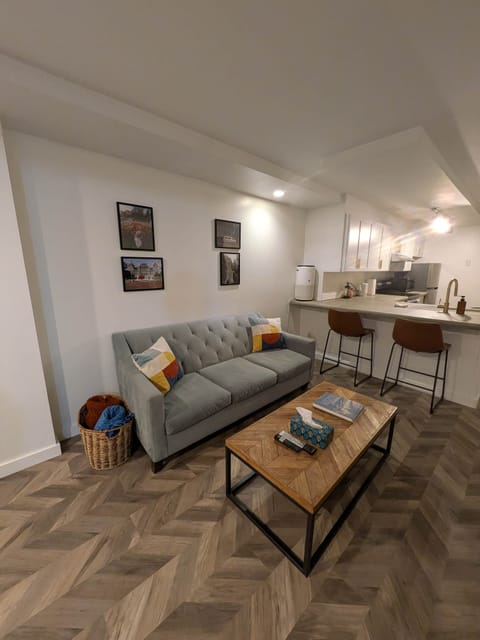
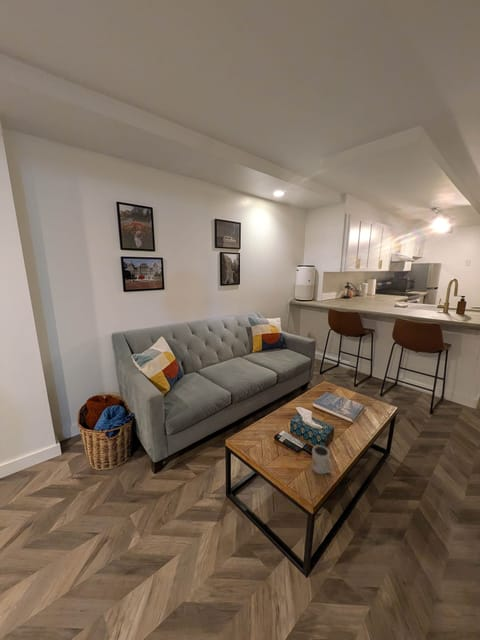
+ mug (323, 461)
